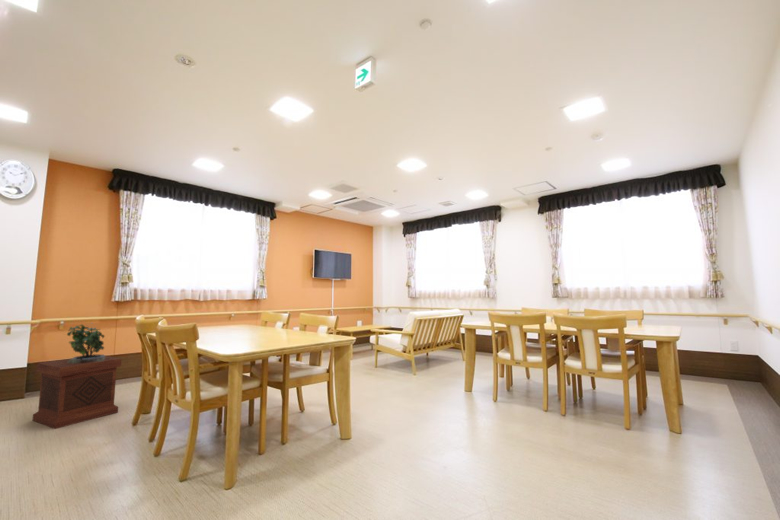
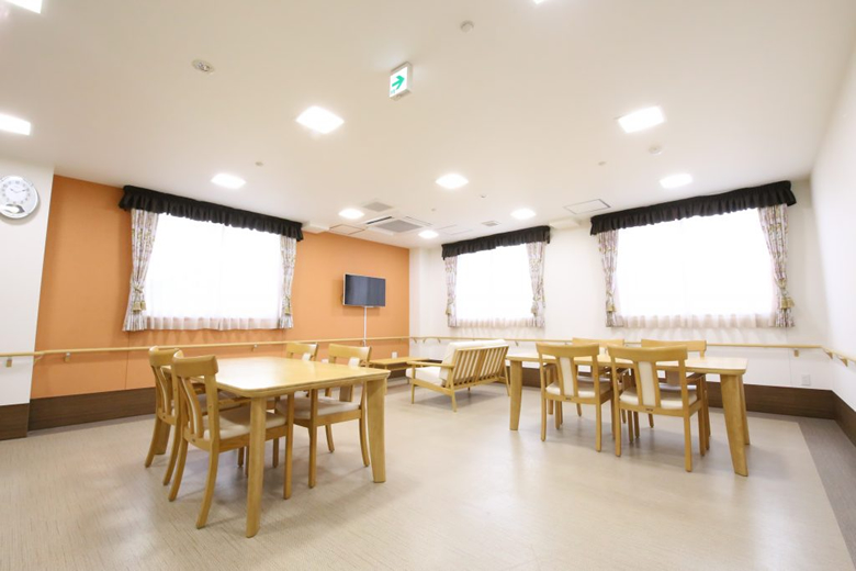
- potted plant (87, 341)
- side table (78, 388)
